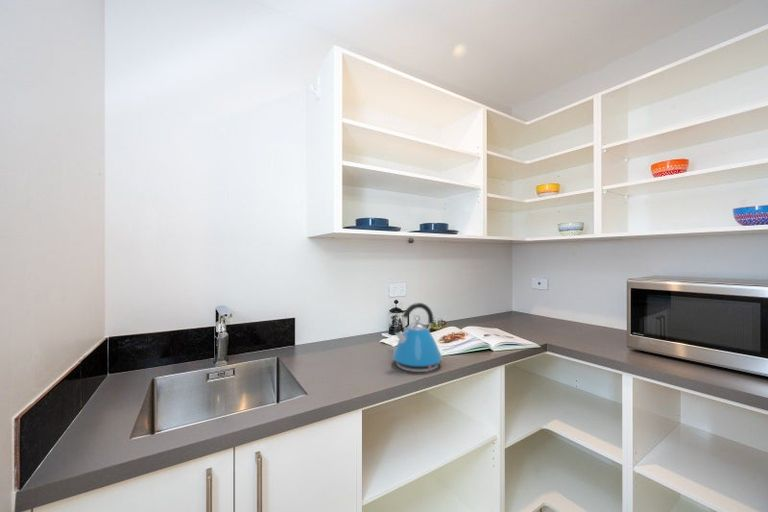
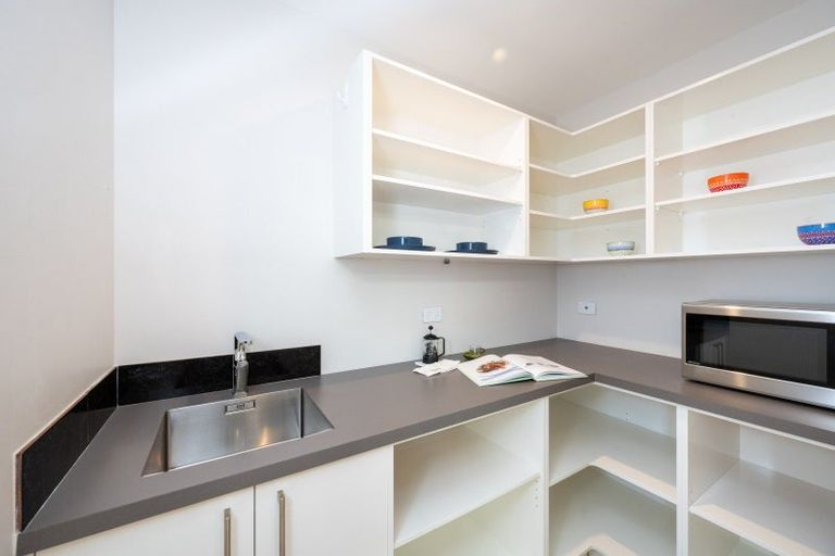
- kettle (418, 333)
